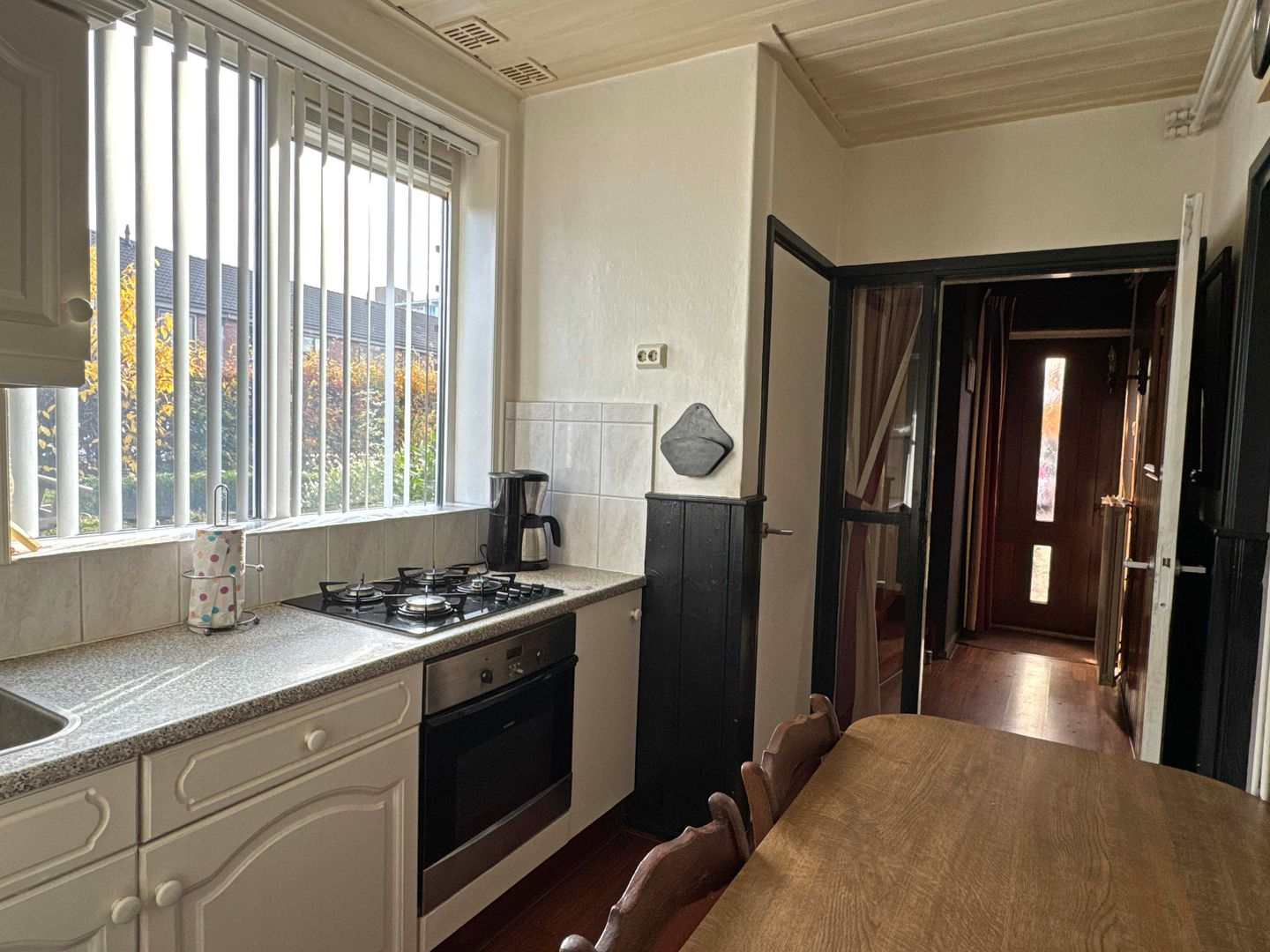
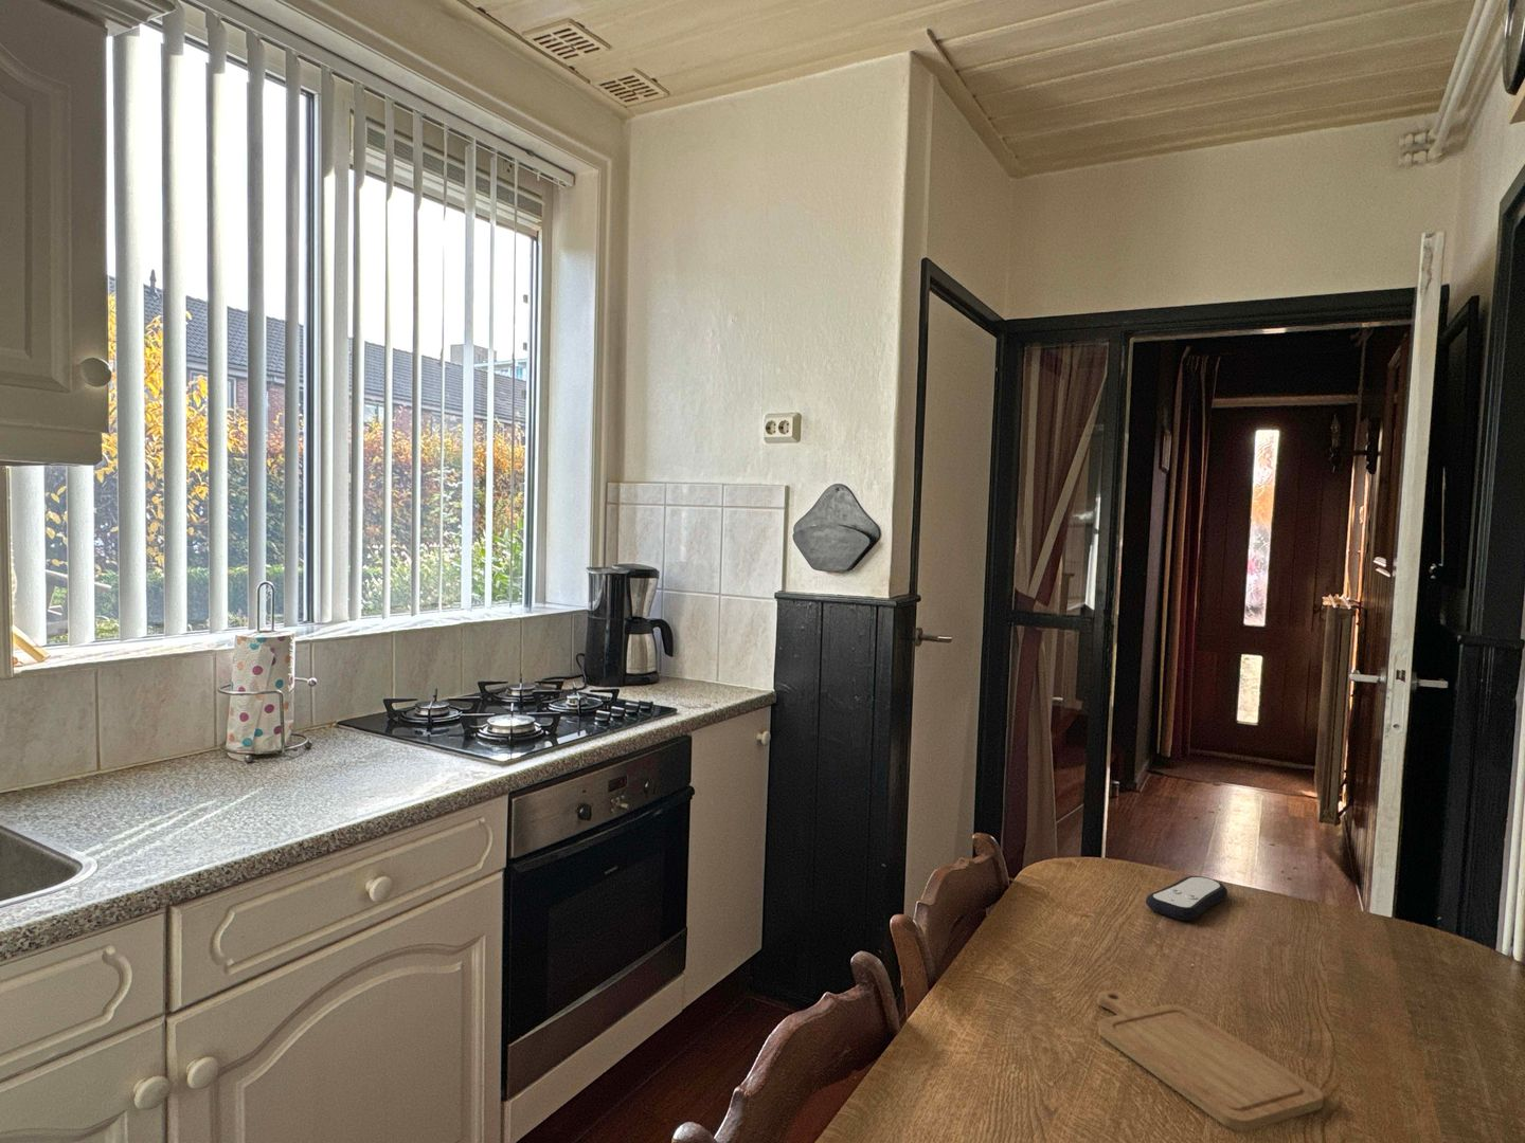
+ remote control (1189, 896)
+ chopping board (1184, 1048)
